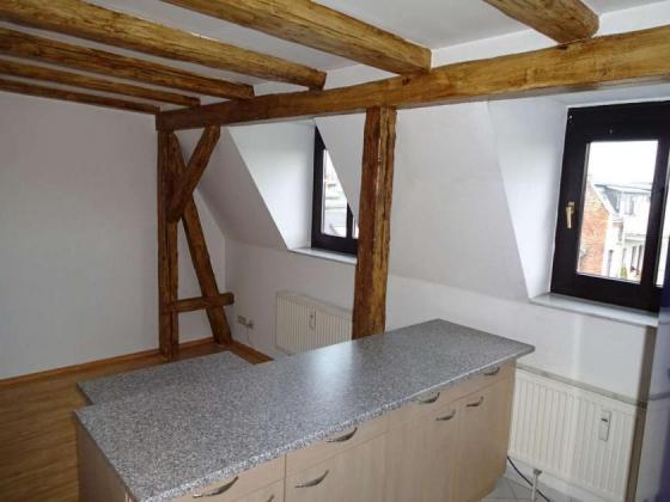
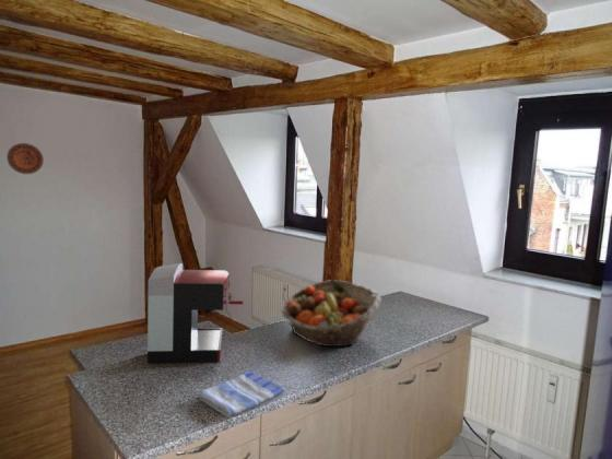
+ dish towel (240, 391)
+ fruit basket (329, 310)
+ decorative plate (25, 158)
+ coffee maker (199, 307)
